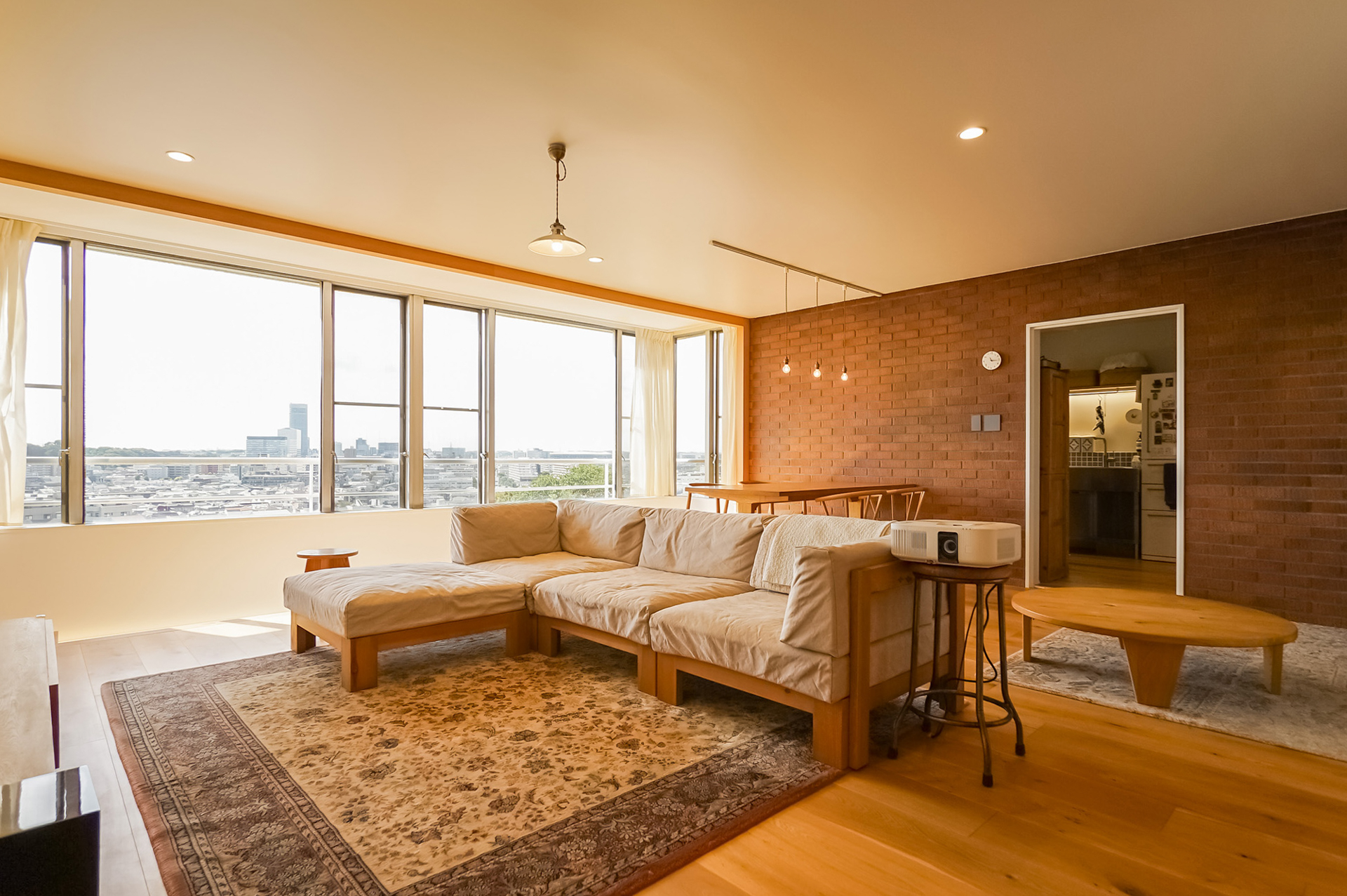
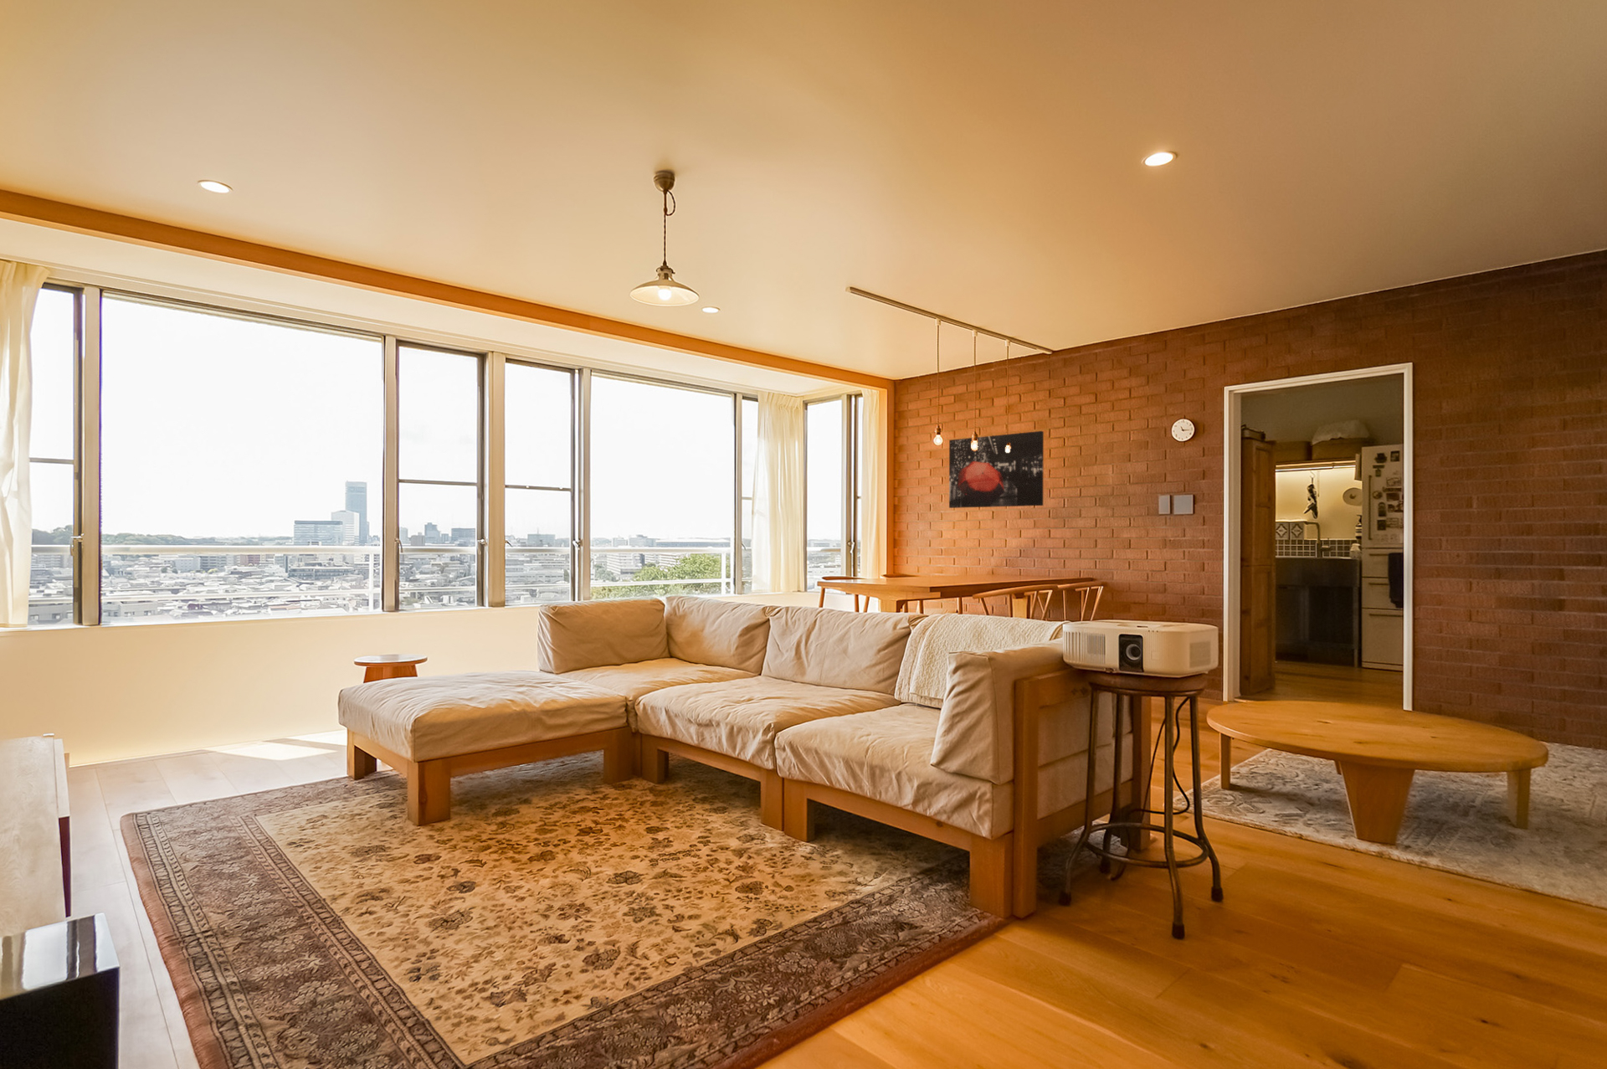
+ wall art (994, 471)
